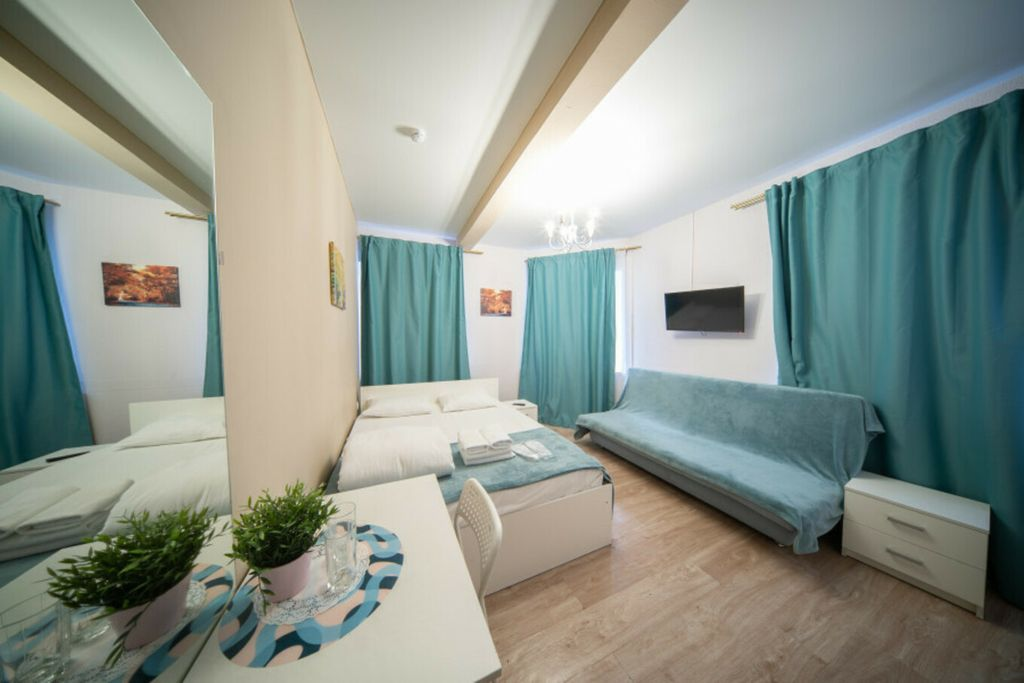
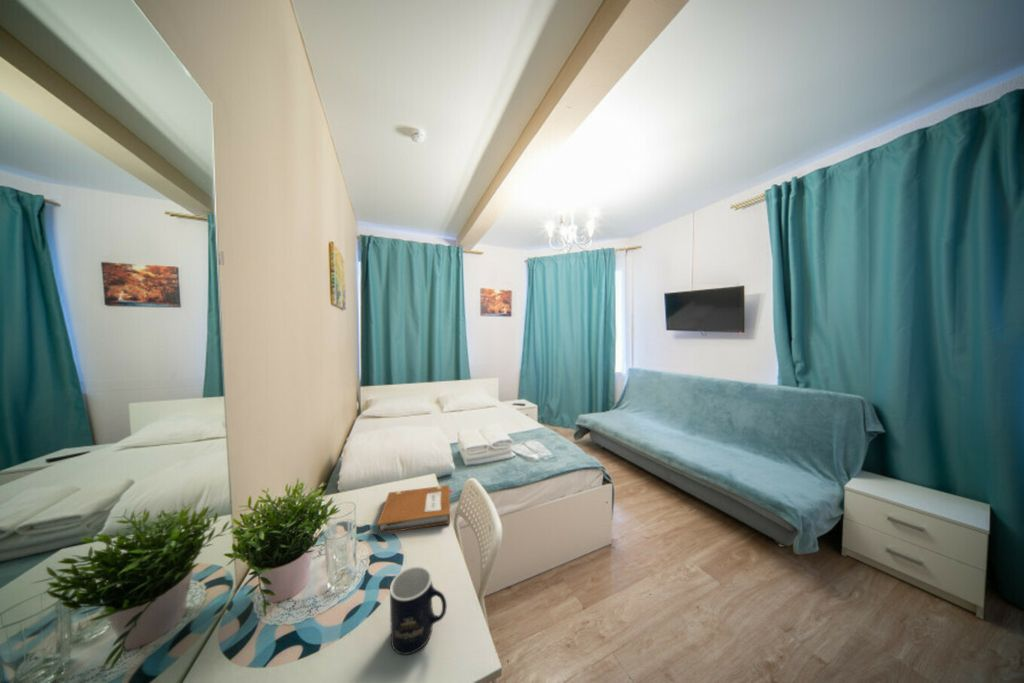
+ mug (418, 605)
+ notebook (419, 505)
